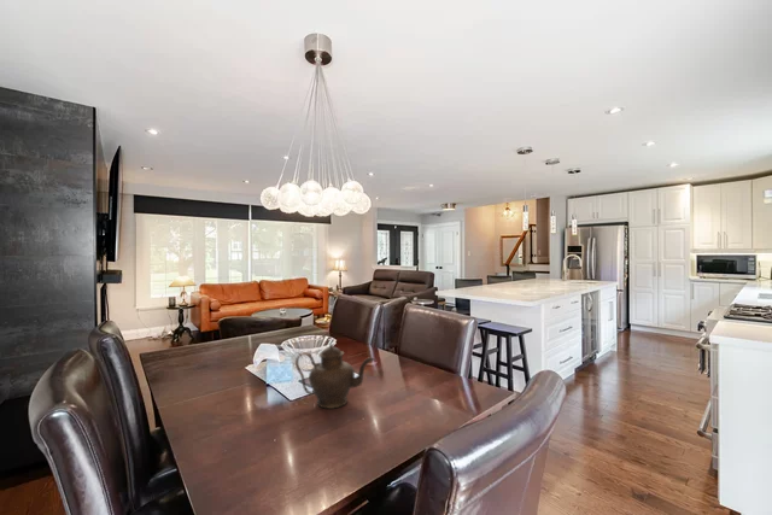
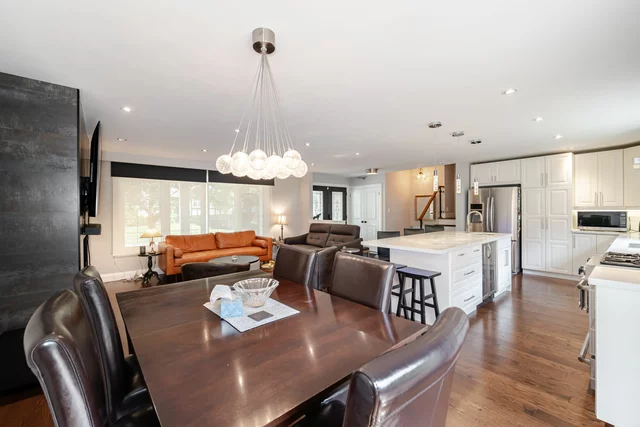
- teapot (334, 373)
